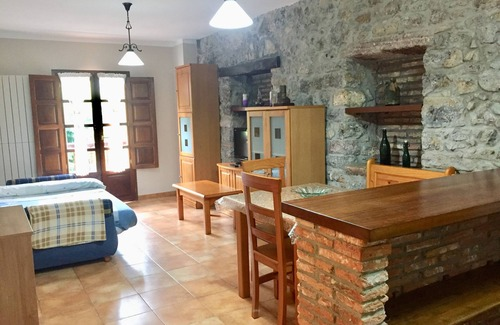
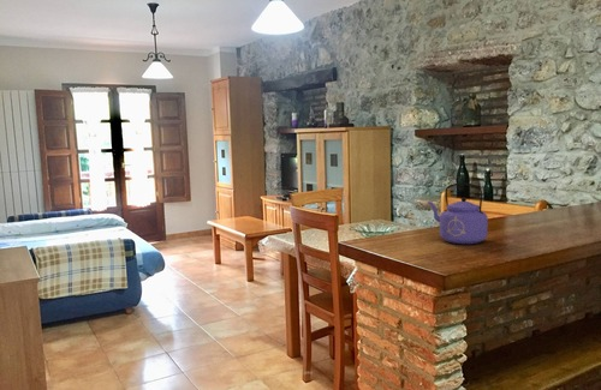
+ kettle (456, 211)
